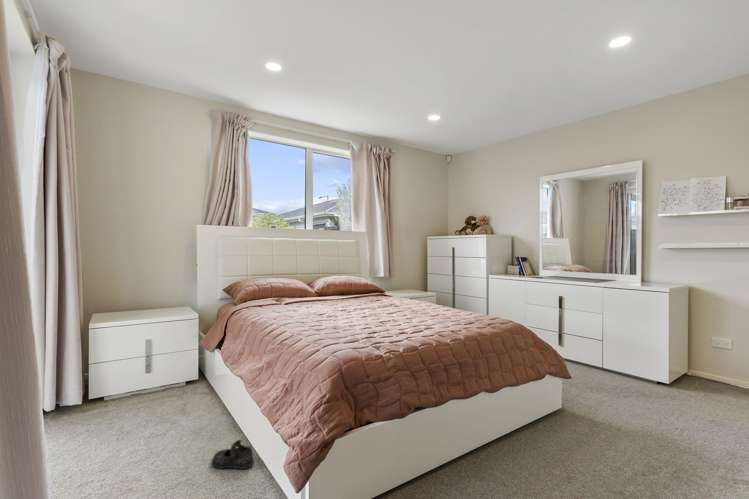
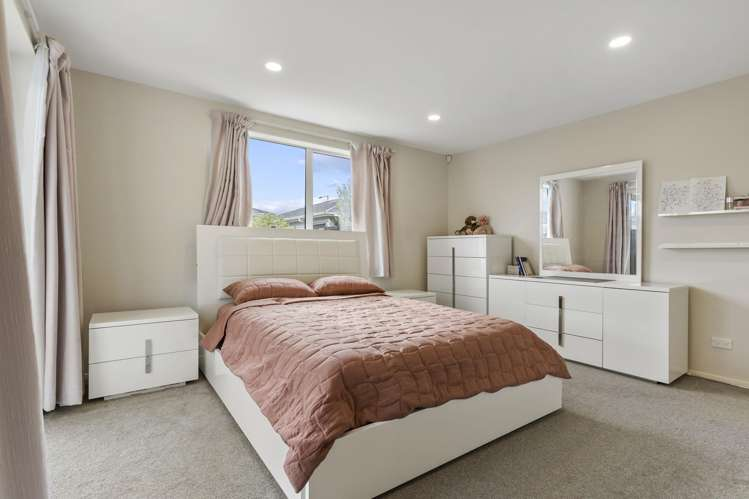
- mary jane shoe (232, 452)
